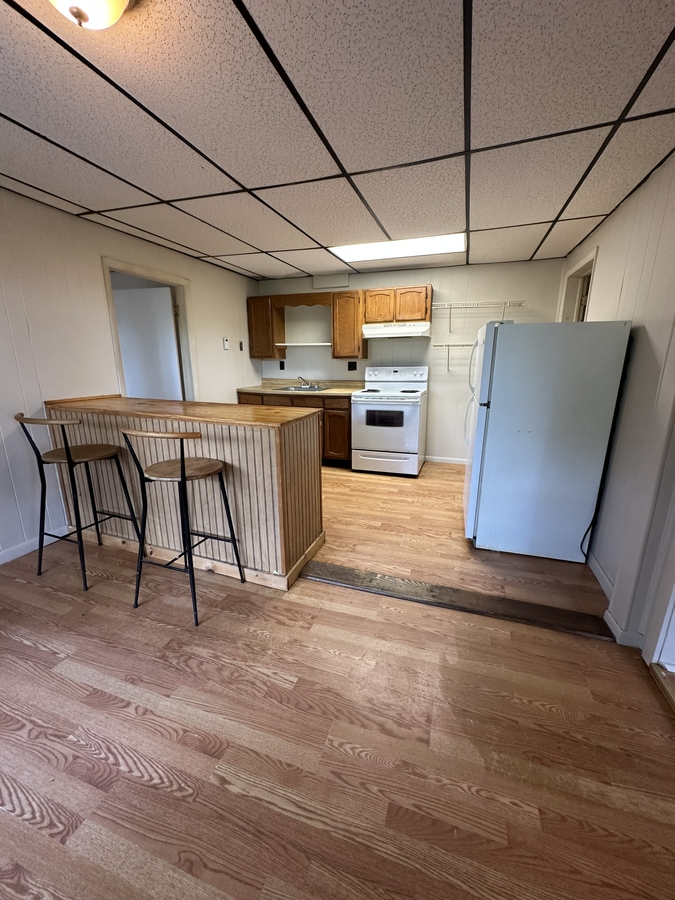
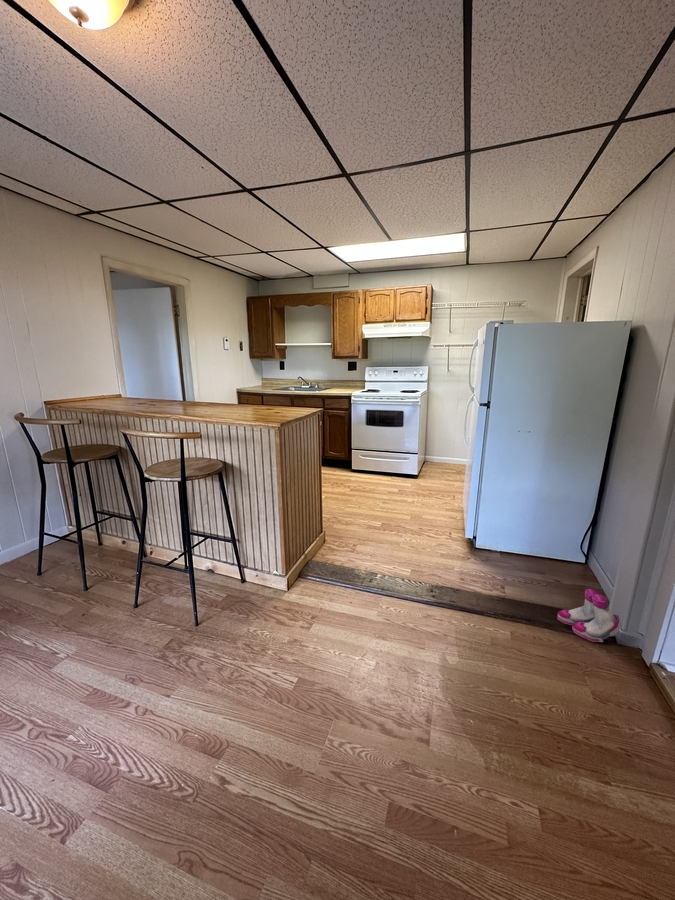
+ boots (590, 610)
